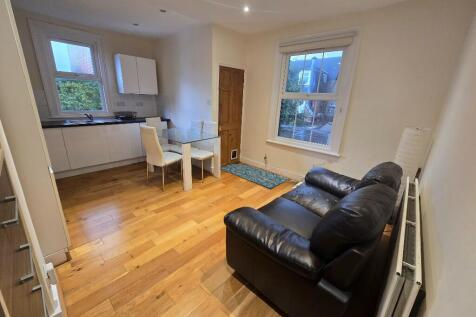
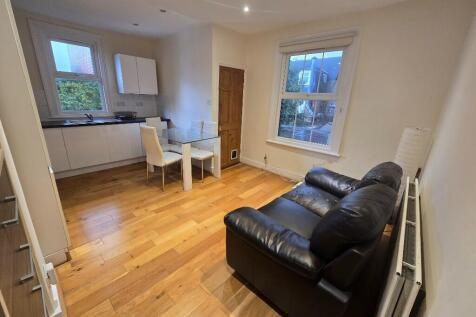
- rug (252, 173)
